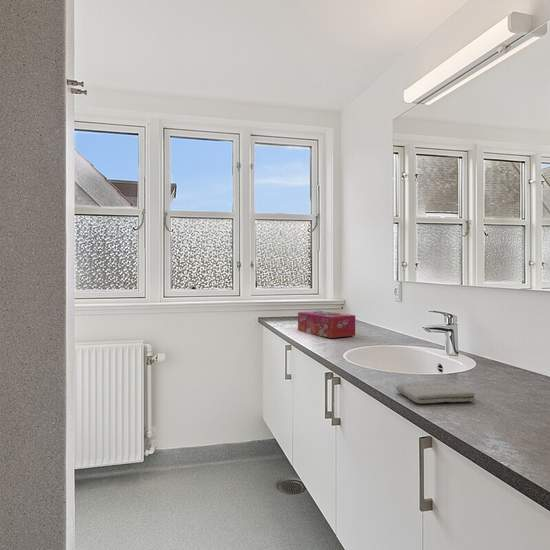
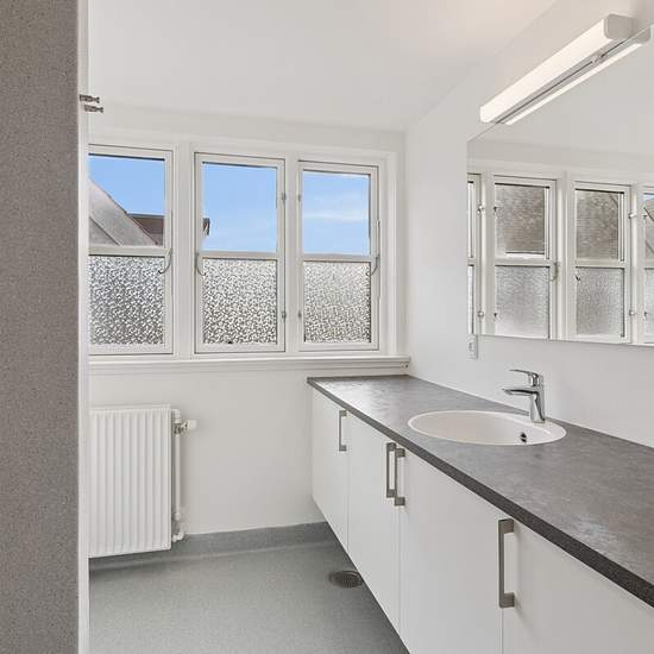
- washcloth (435, 391)
- tissue box (325, 323)
